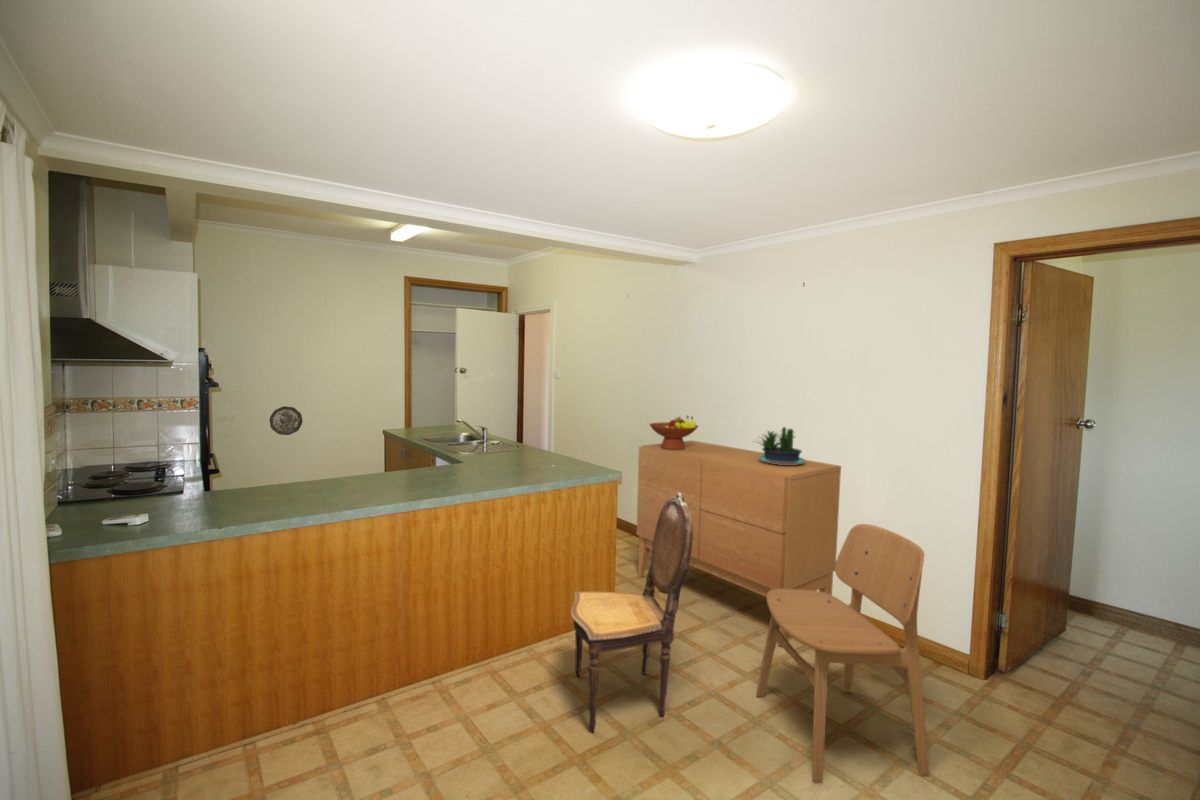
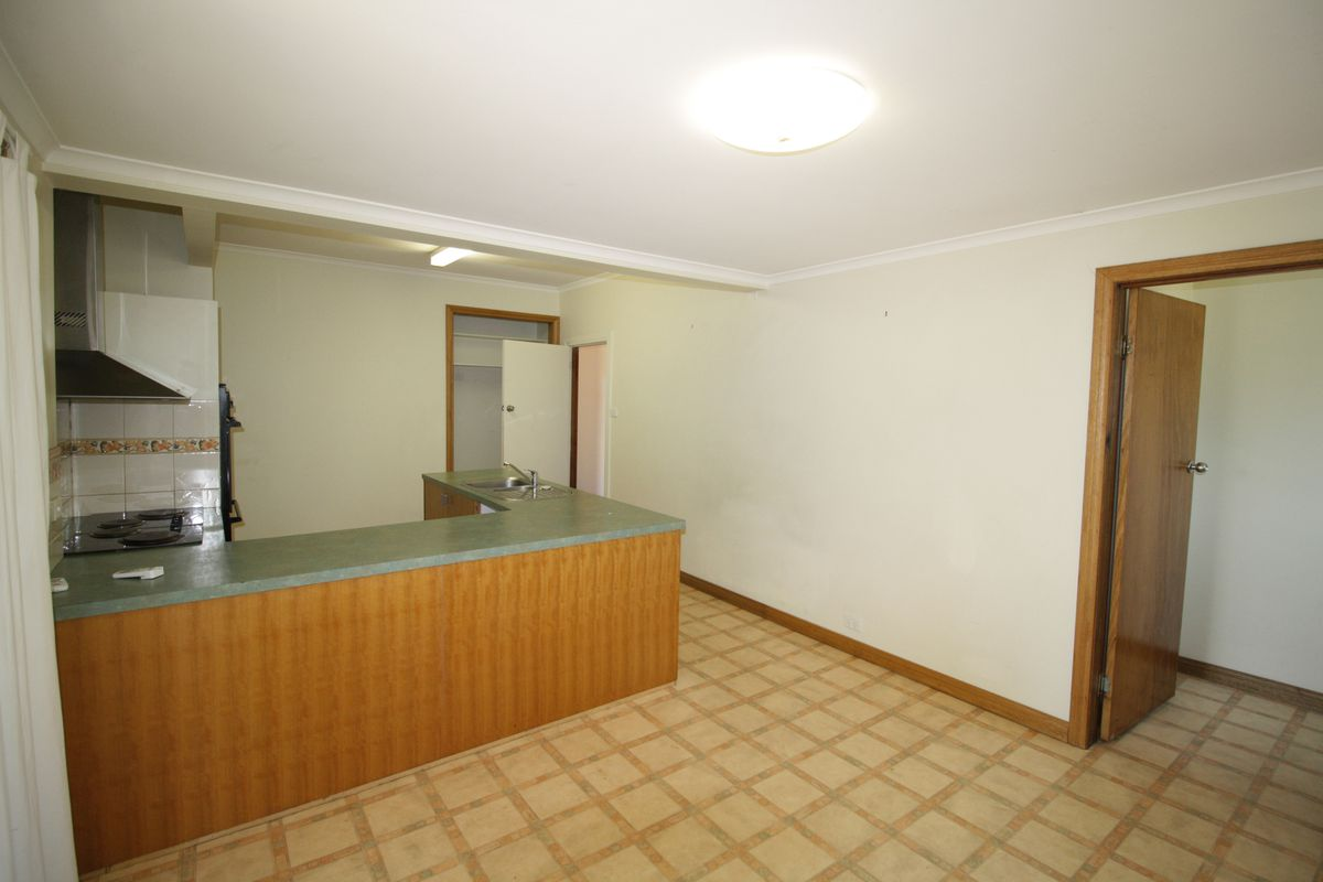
- decorative plate (286, 420)
- dining chair (838, 635)
- potted plant (778, 444)
- fruit bowl (673, 431)
- dining chair (624, 597)
- sideboard (728, 526)
